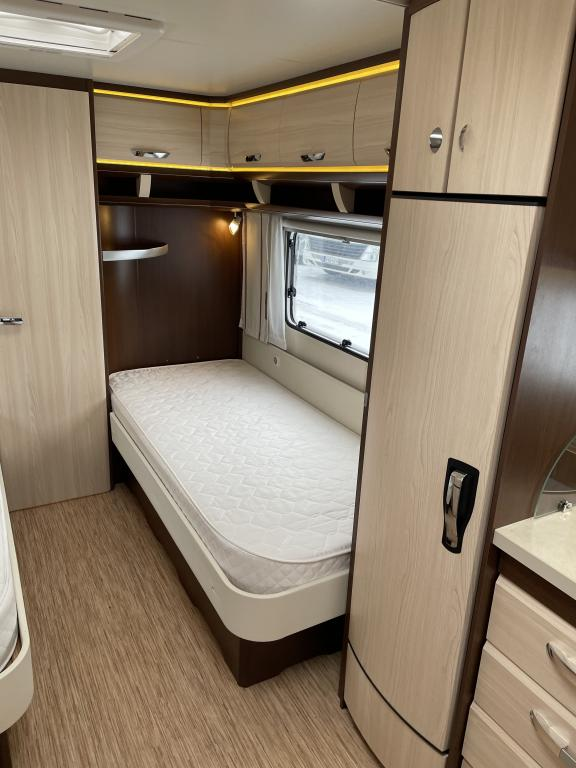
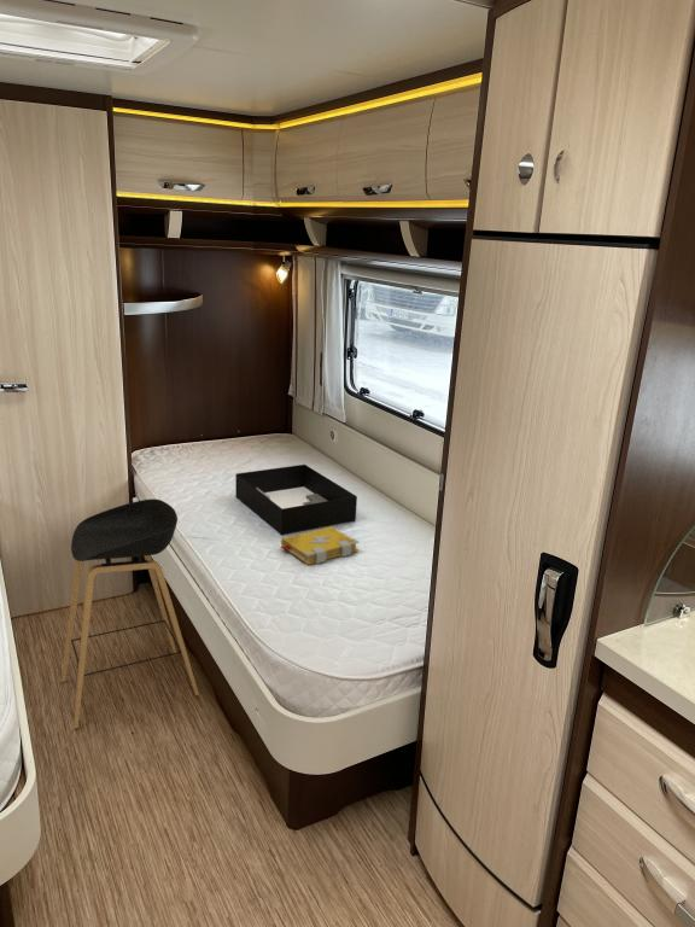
+ tray (293, 496)
+ stool (132, 626)
+ spell book (317, 544)
